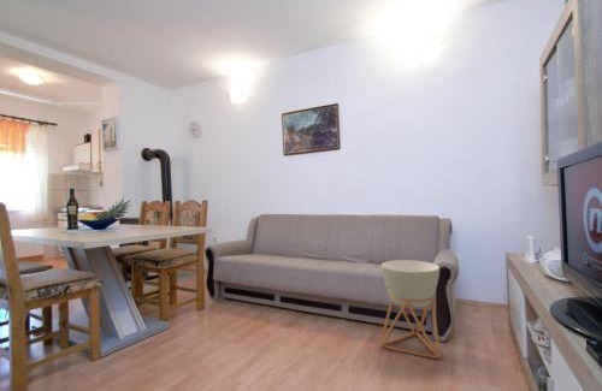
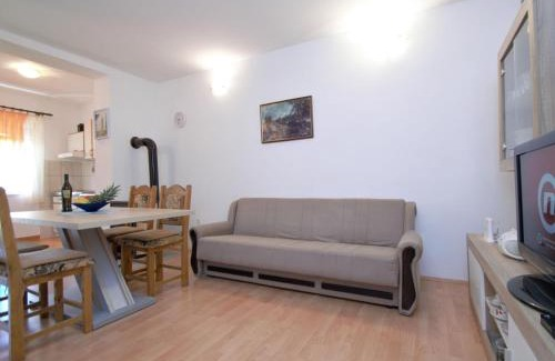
- planter (411, 304)
